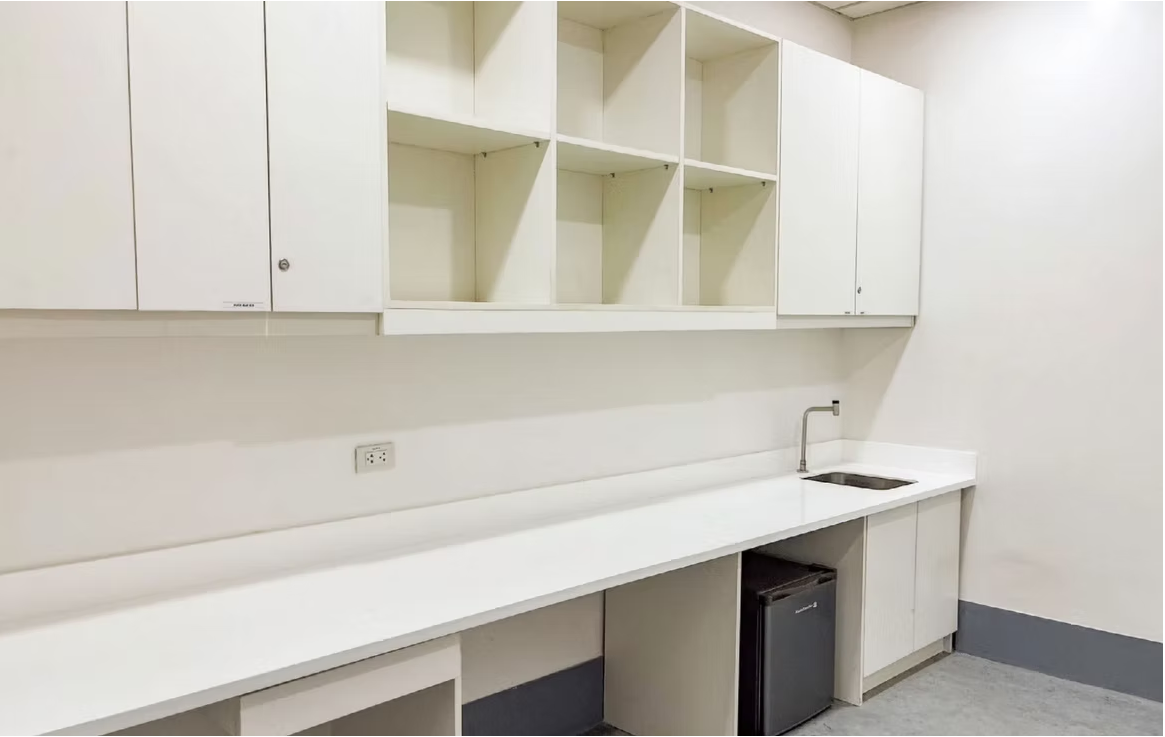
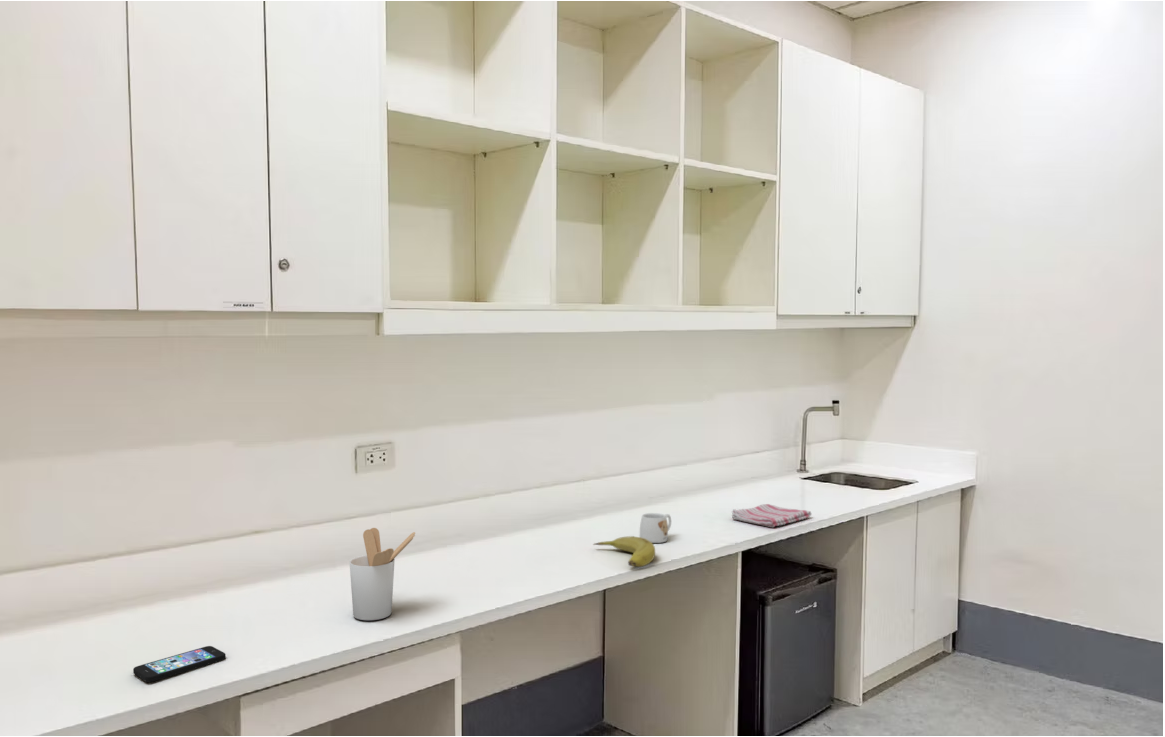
+ smartphone (180, 663)
+ mug (657, 526)
+ fruit (620, 549)
+ dish towel (771, 513)
+ utensil holder (384, 572)
